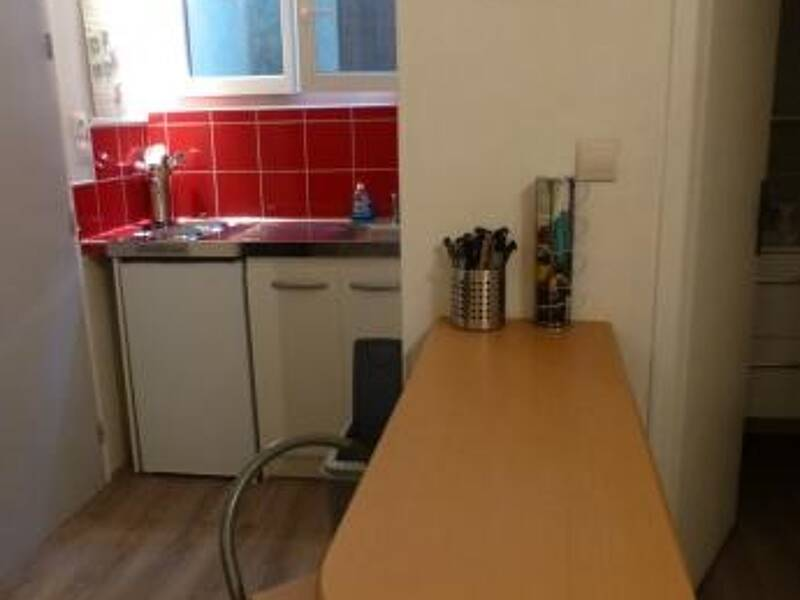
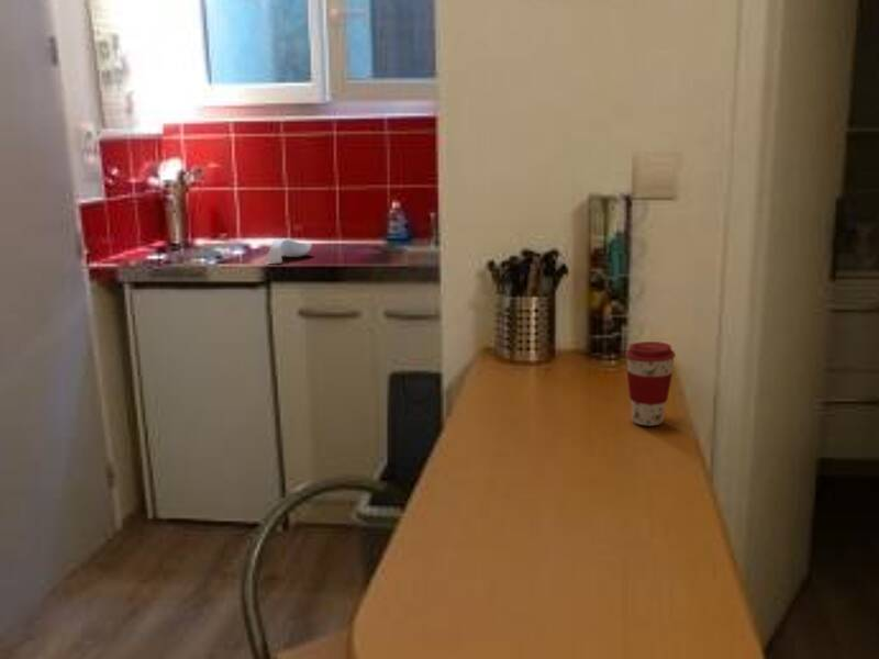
+ spoon rest (287, 247)
+ coffee cup (648, 383)
